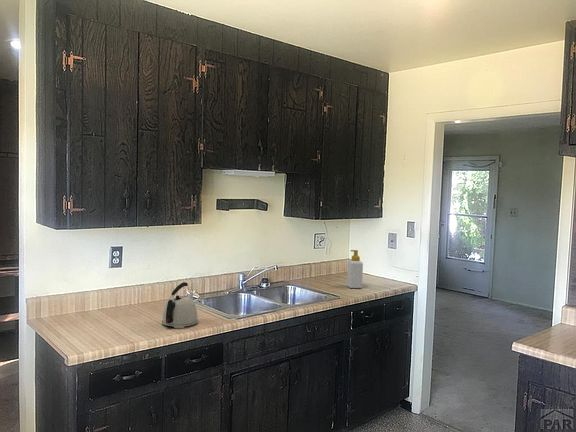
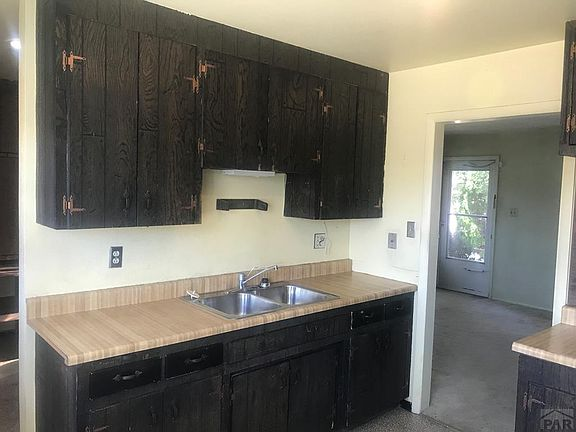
- soap bottle (355, 268)
- kettle (180, 303)
